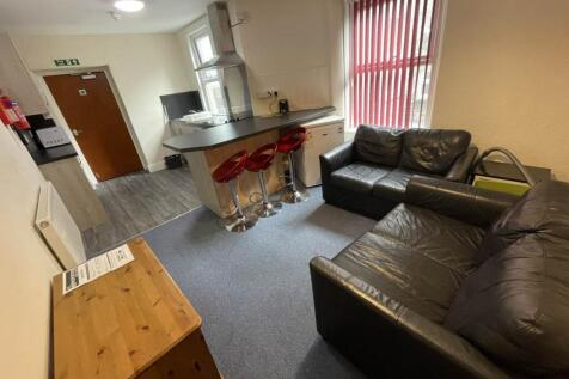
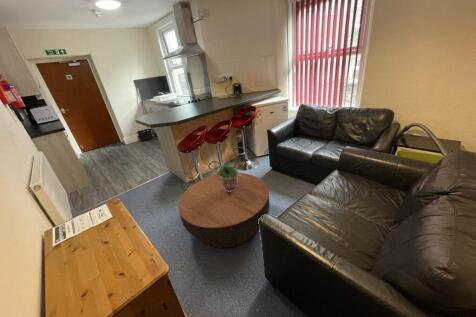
+ potted plant (229, 176)
+ coffee table (226, 207)
